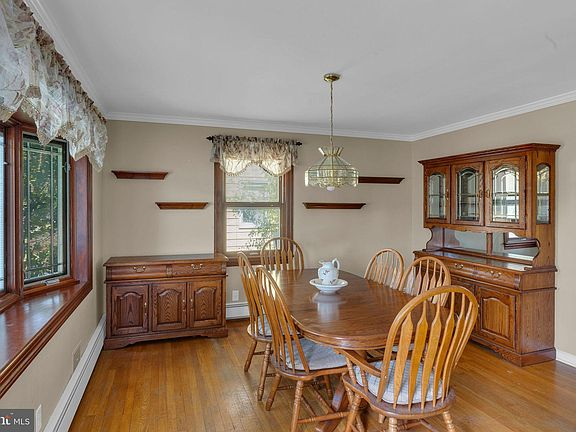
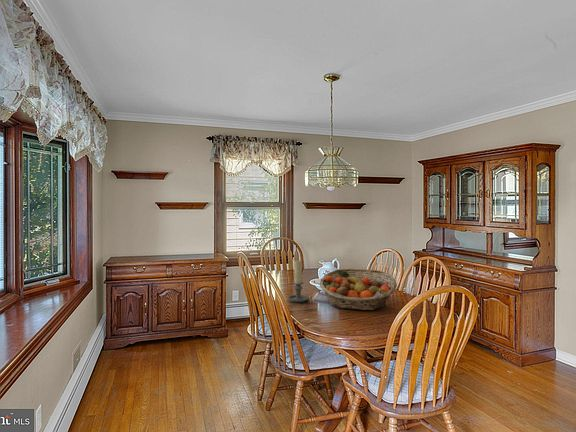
+ candle holder (298, 280)
+ fruit basket (357, 288)
